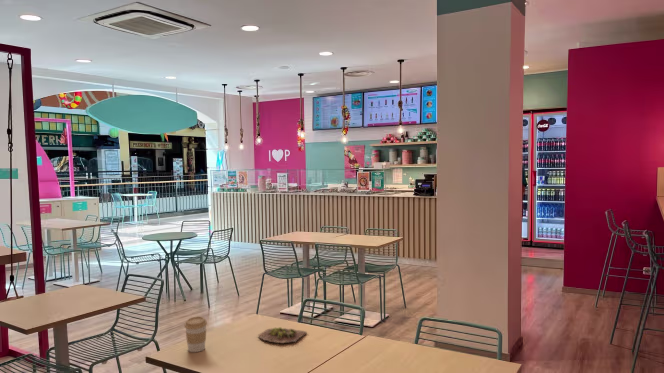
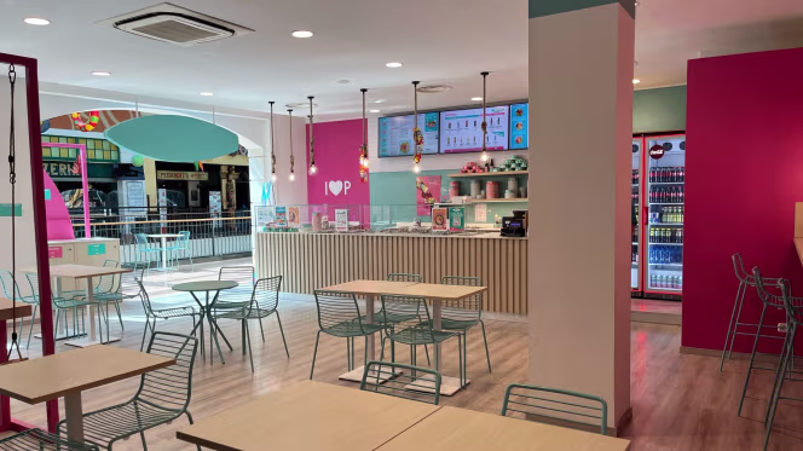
- succulent plant (280, 332)
- coffee cup (196, 333)
